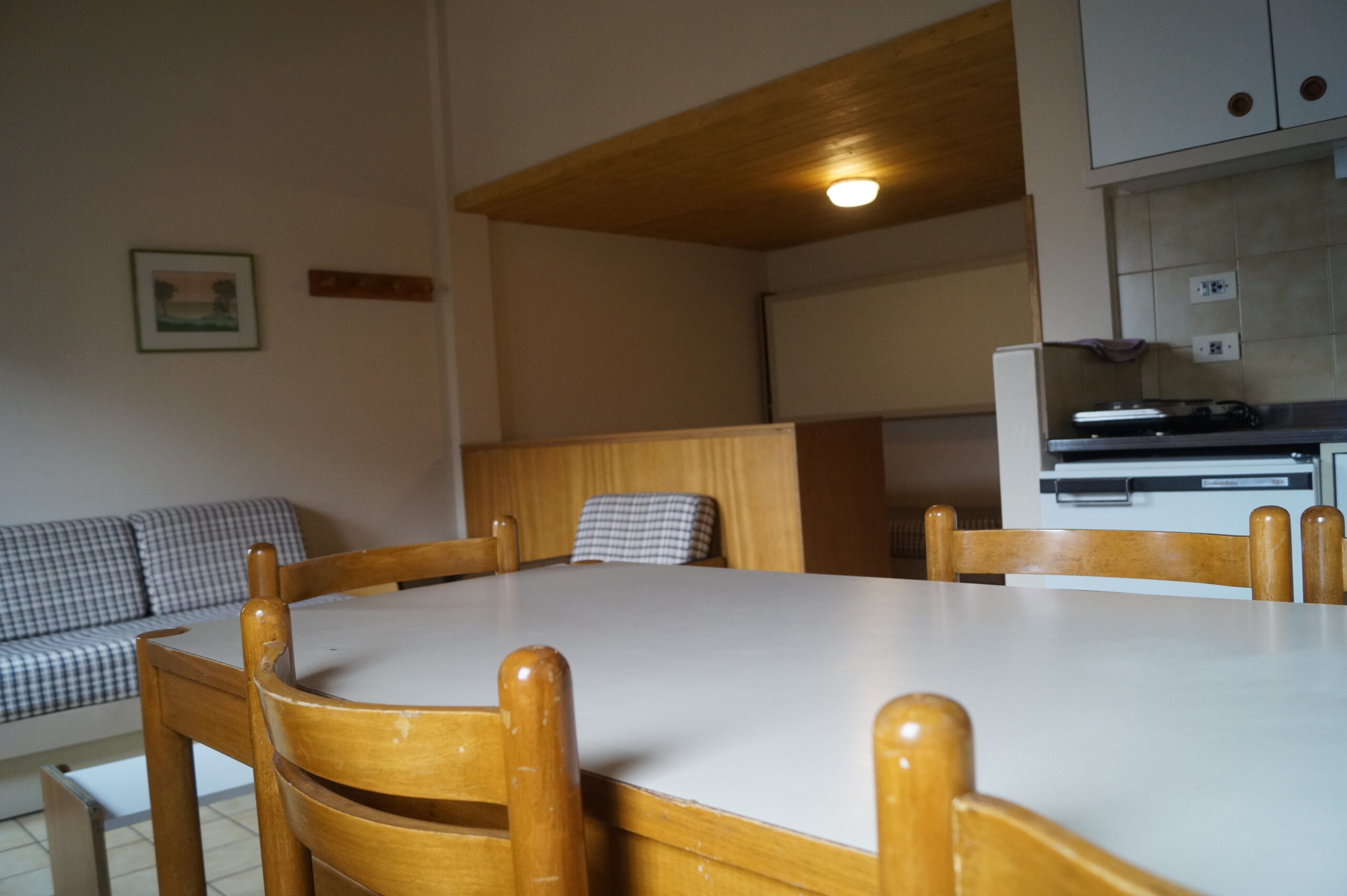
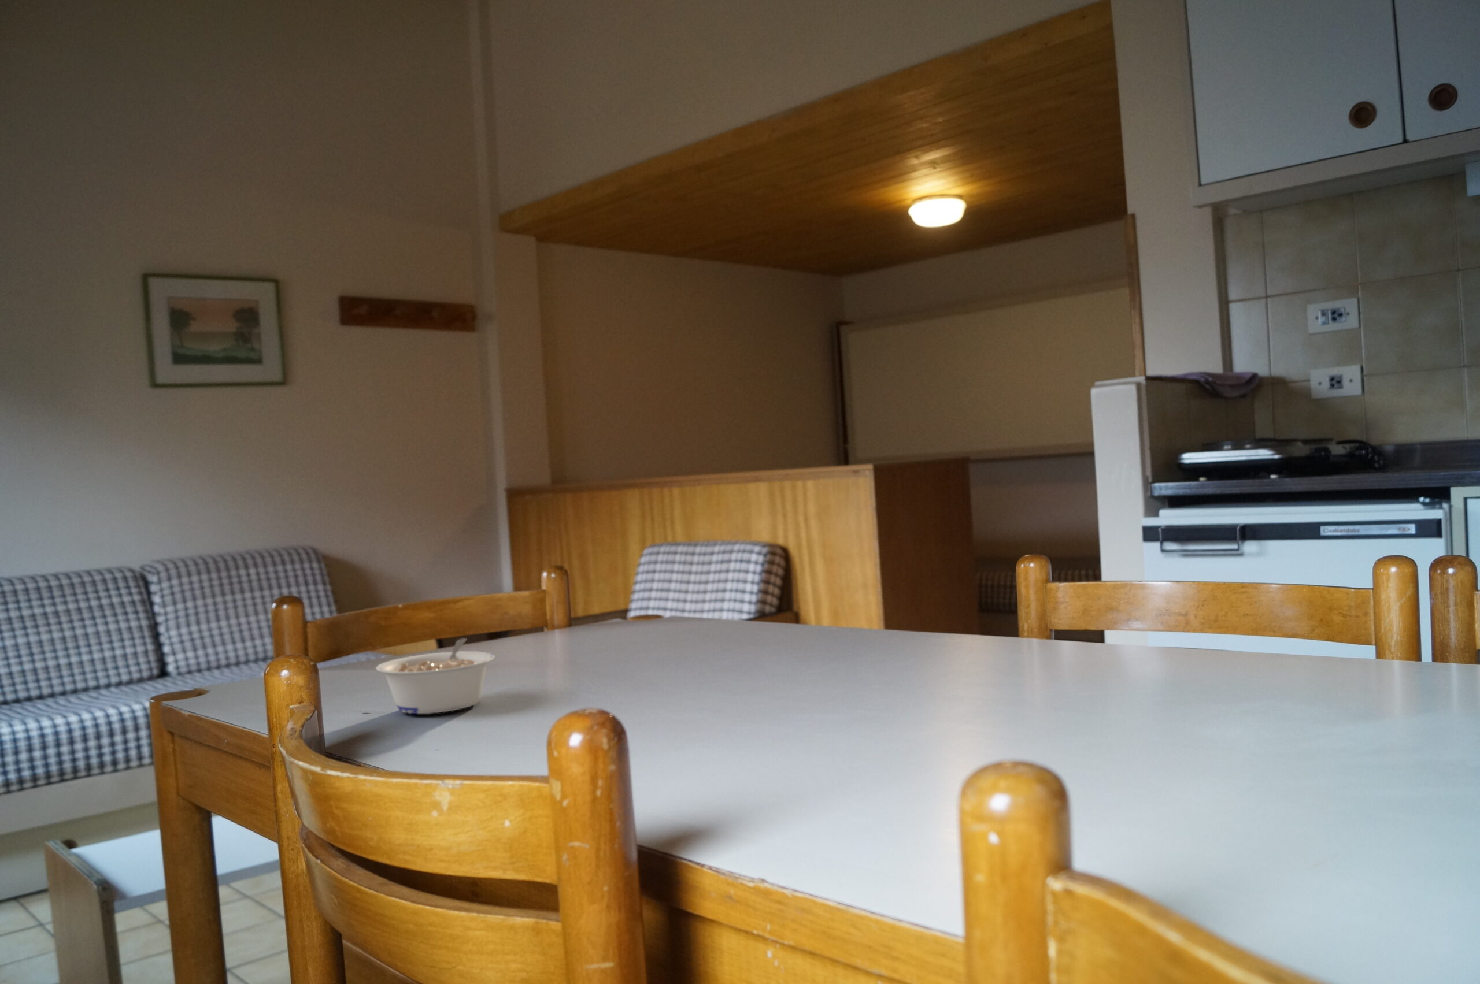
+ legume (436, 678)
